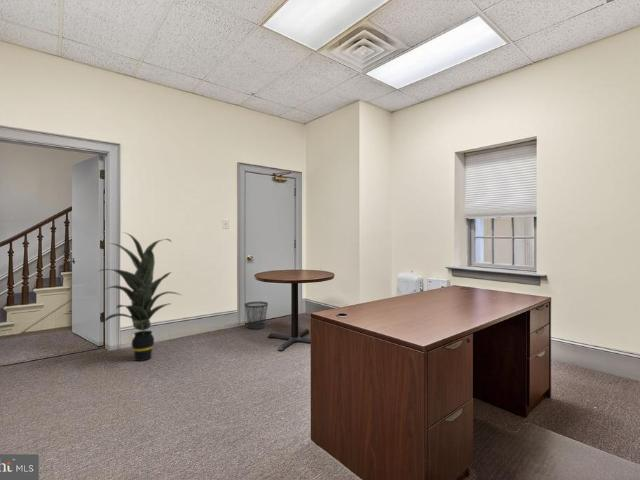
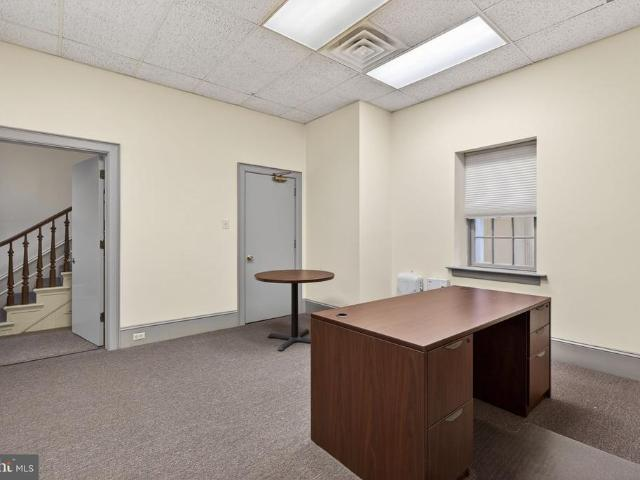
- wastebasket (256, 315)
- indoor plant (137, 295)
